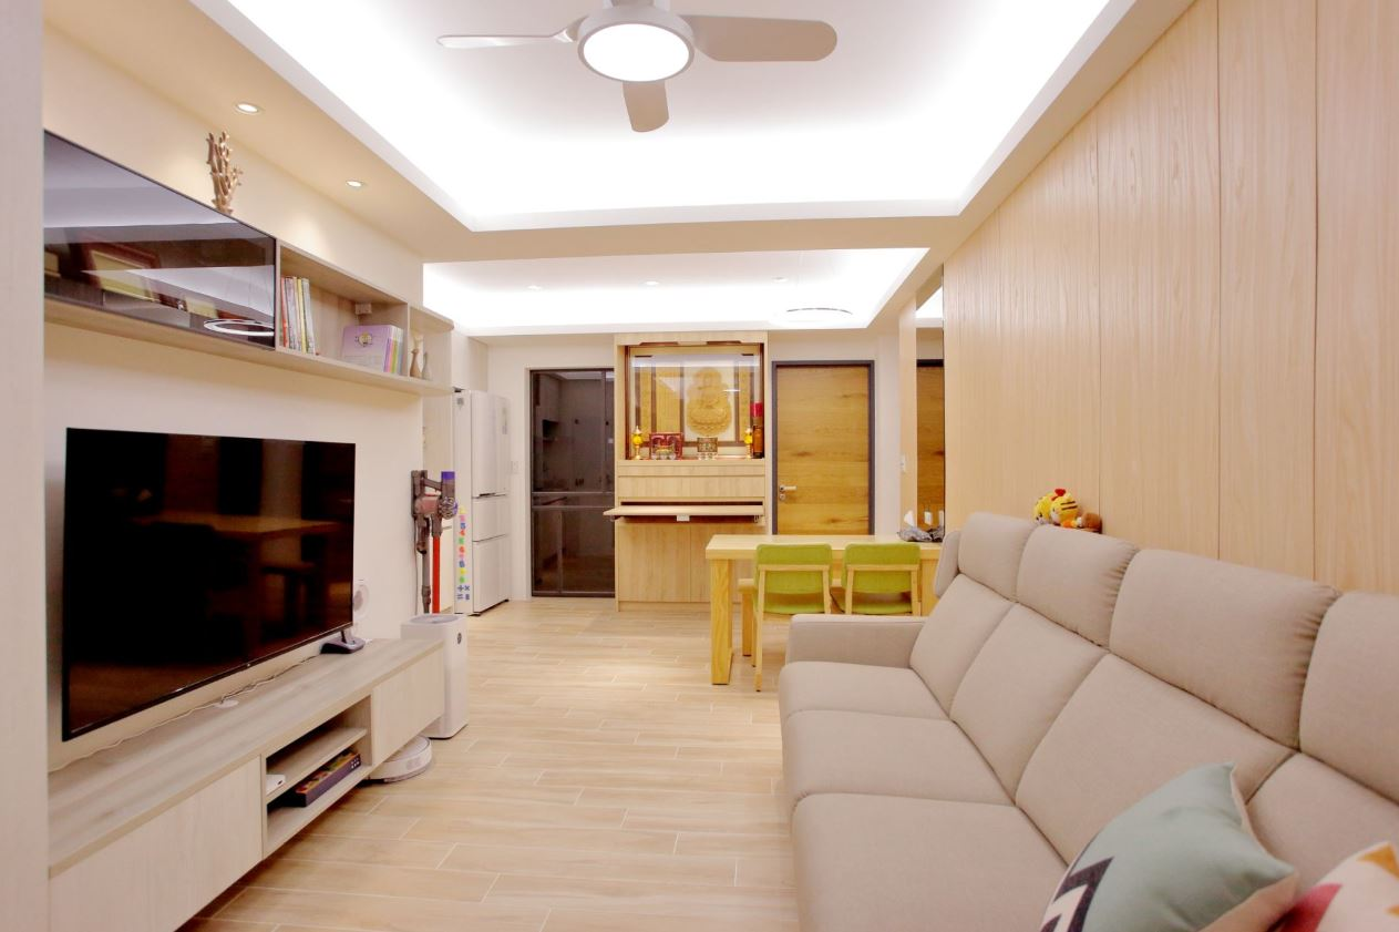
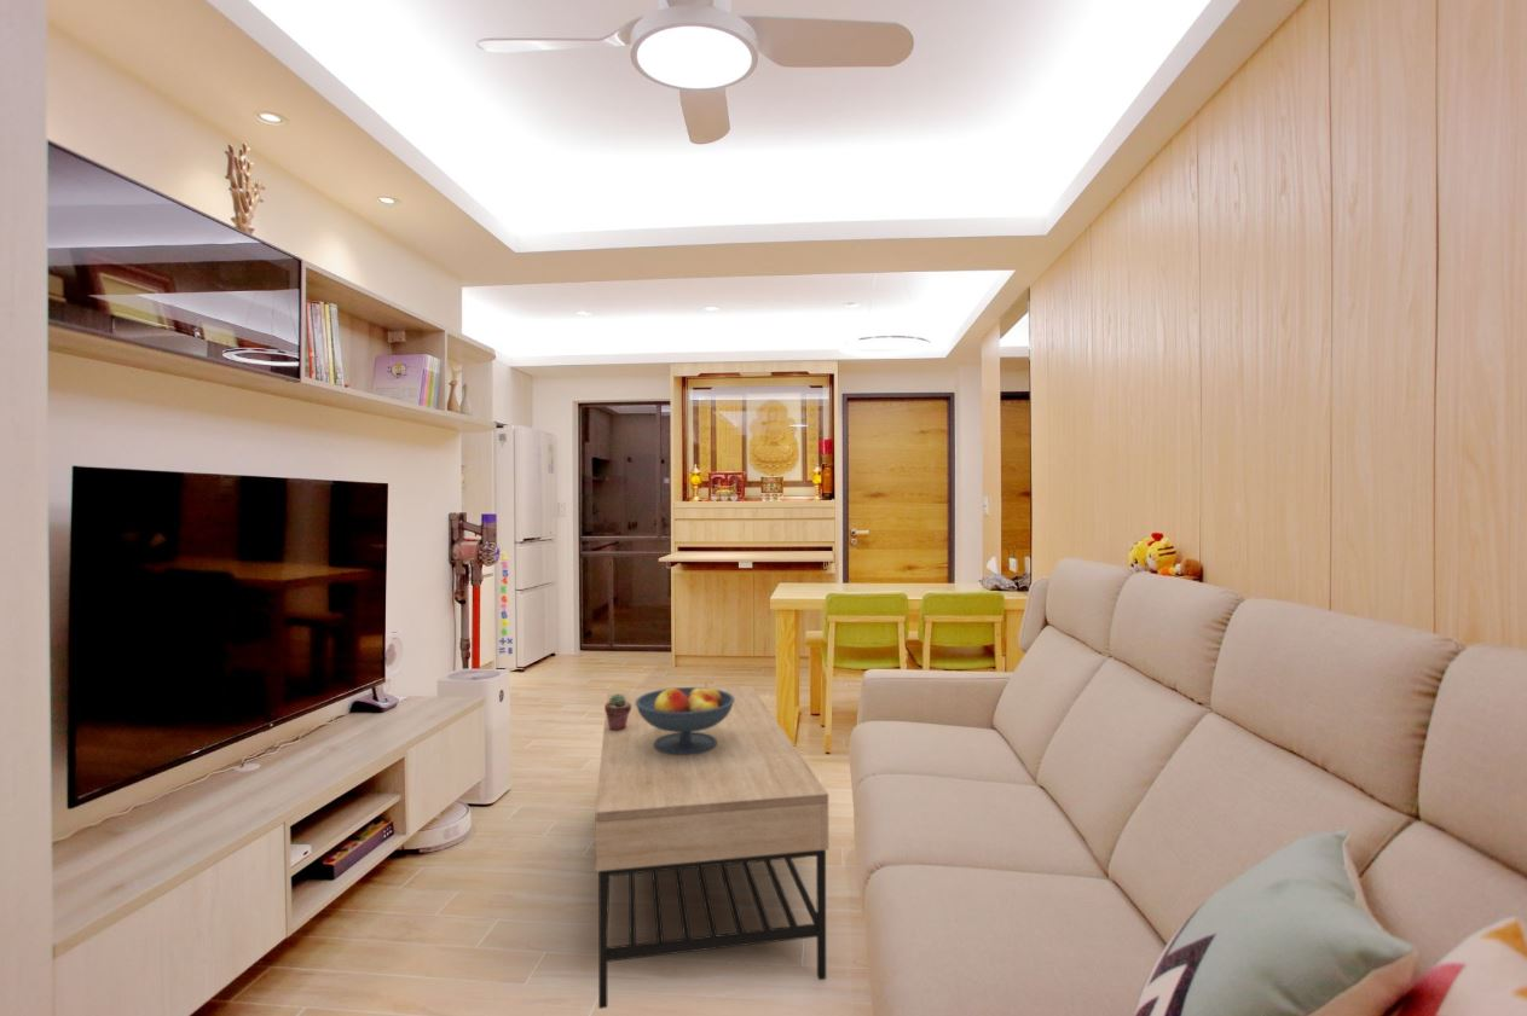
+ fruit bowl (684, 713)
+ potted succulent (618, 710)
+ coffee table (694, 806)
